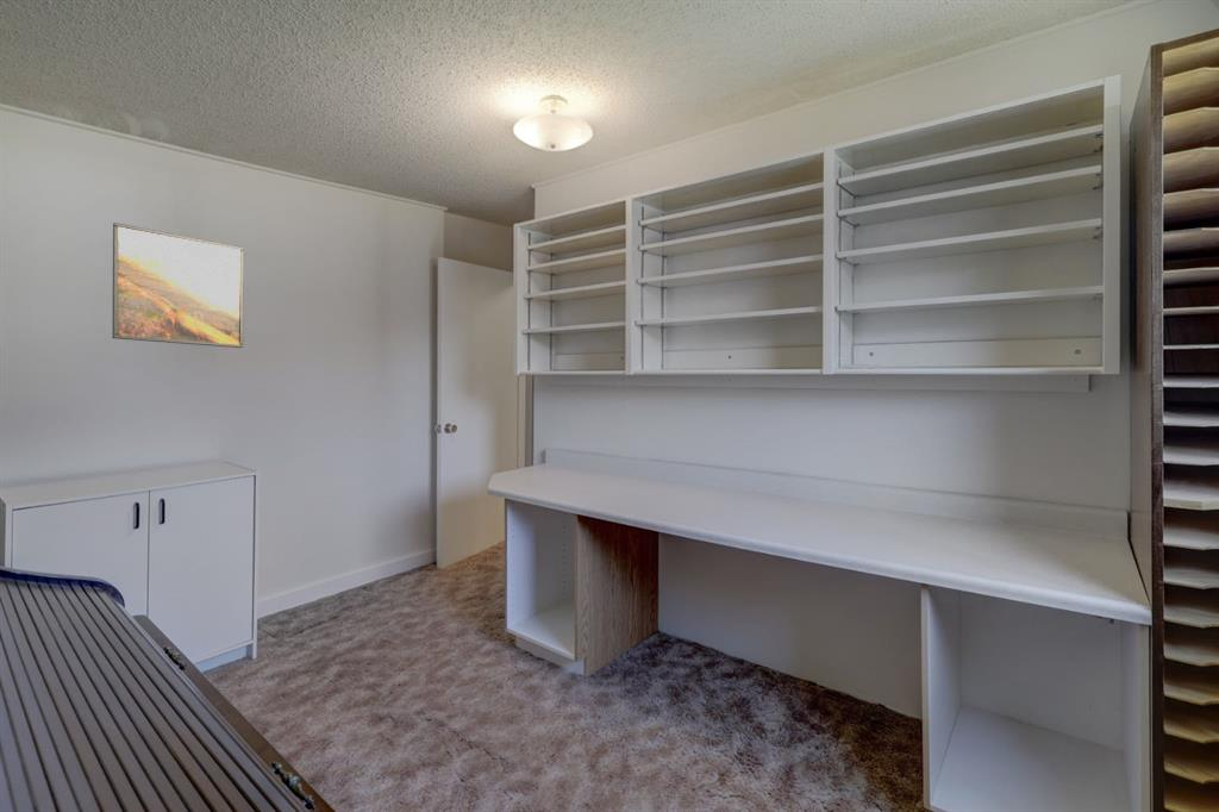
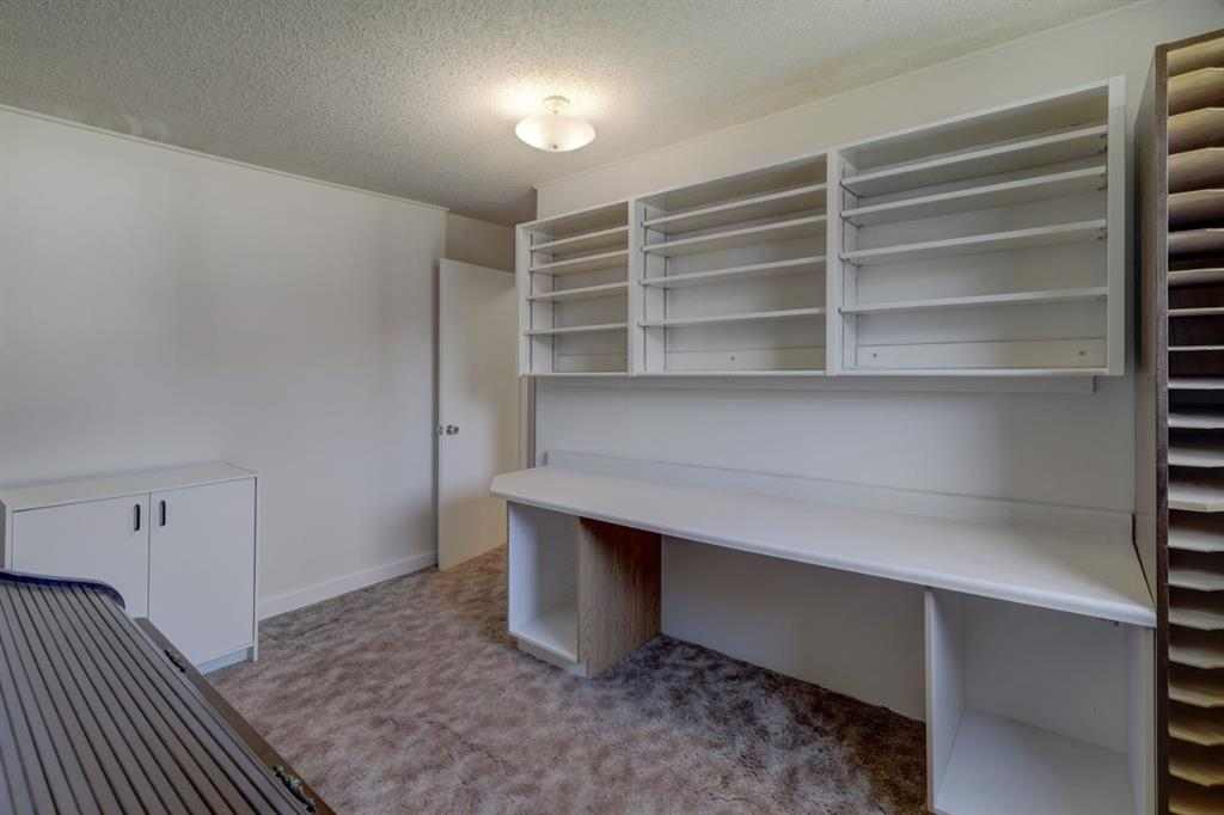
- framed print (182, 289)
